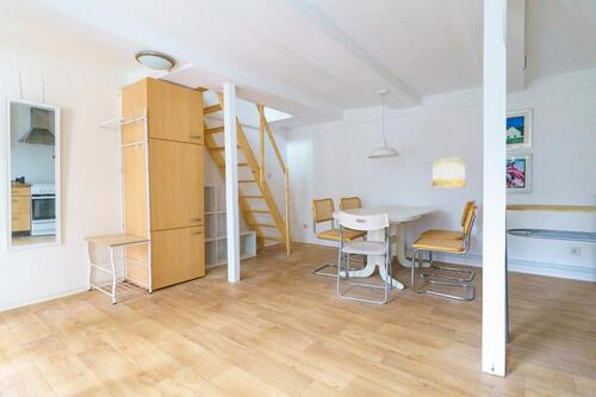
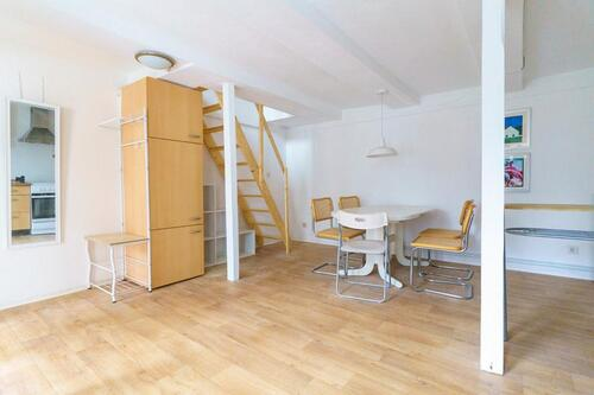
- wall art (448, 173)
